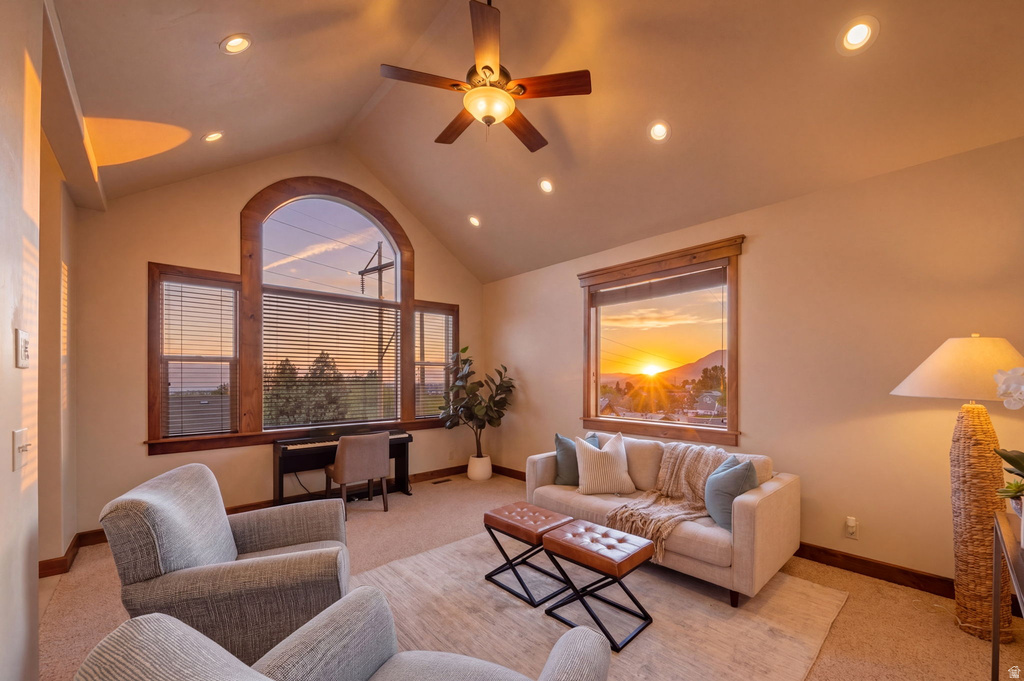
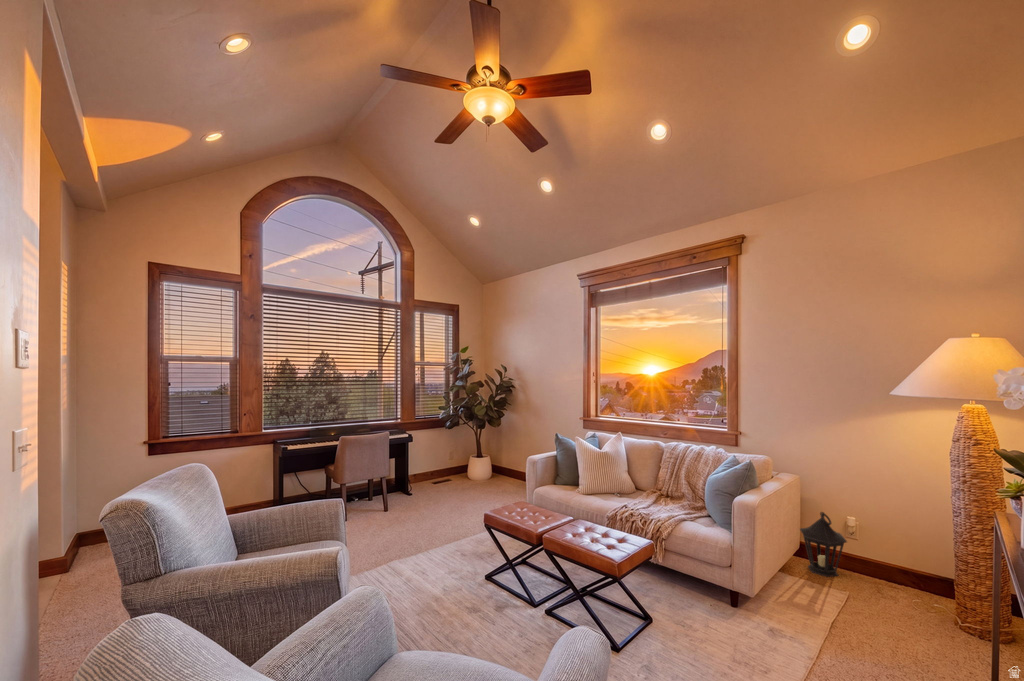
+ lantern (822, 541)
